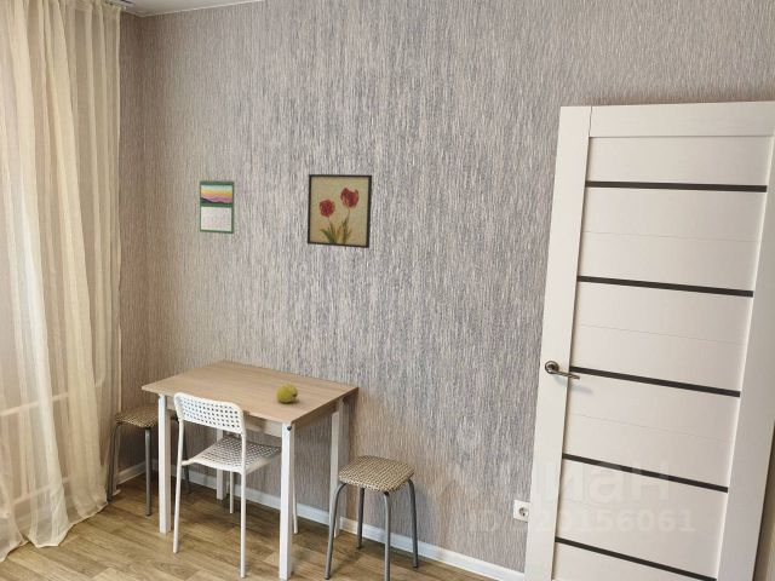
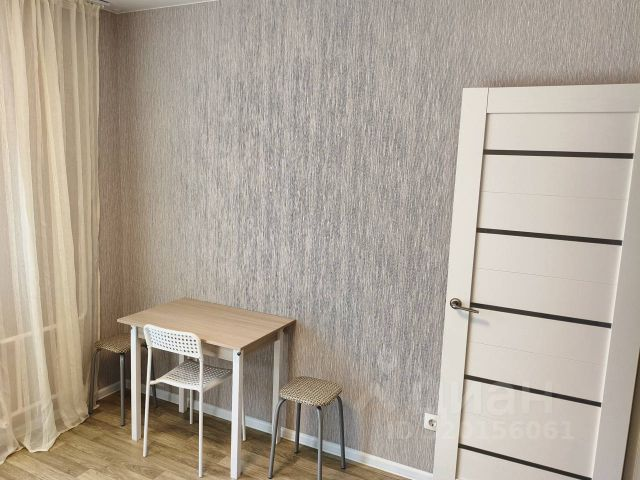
- wall art (339, 211)
- fruit (287, 392)
- calendar (217, 206)
